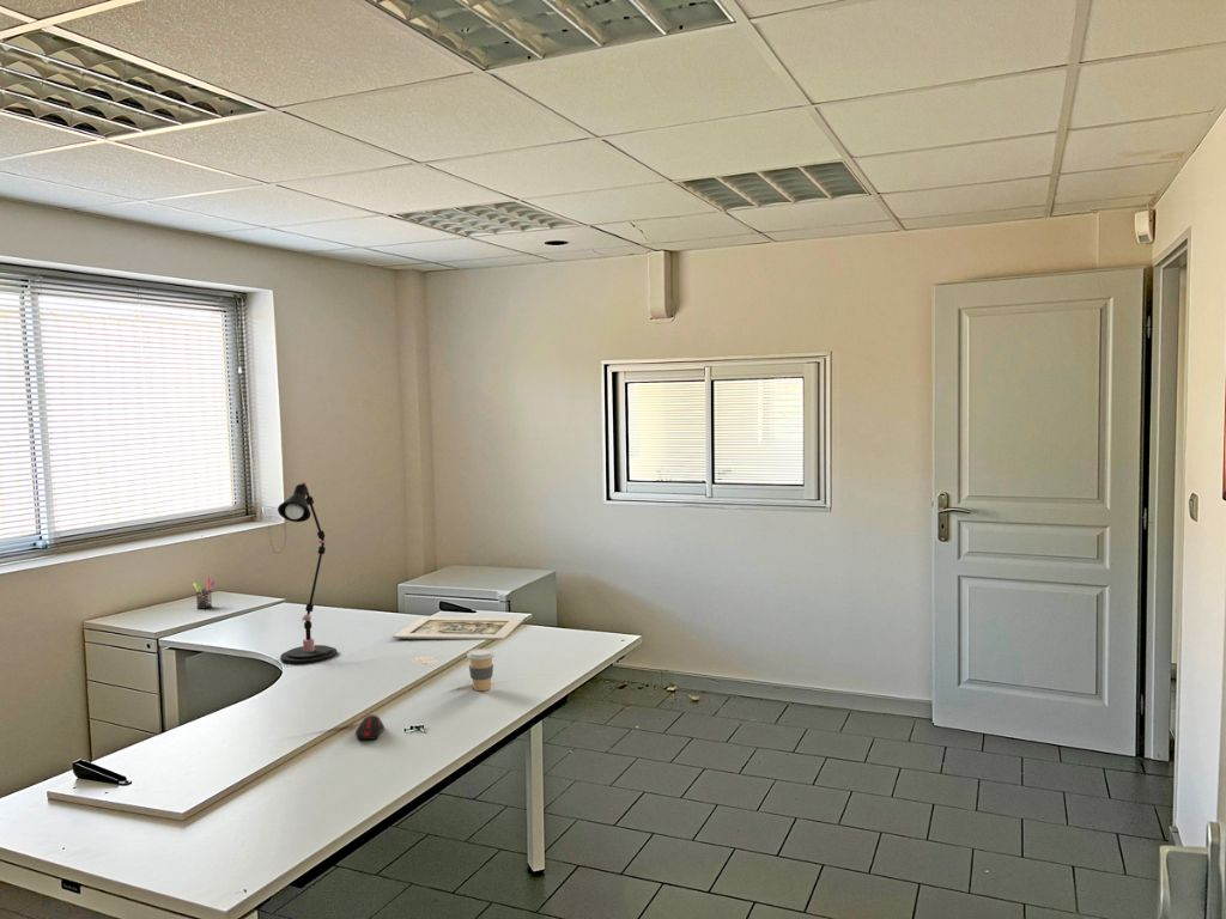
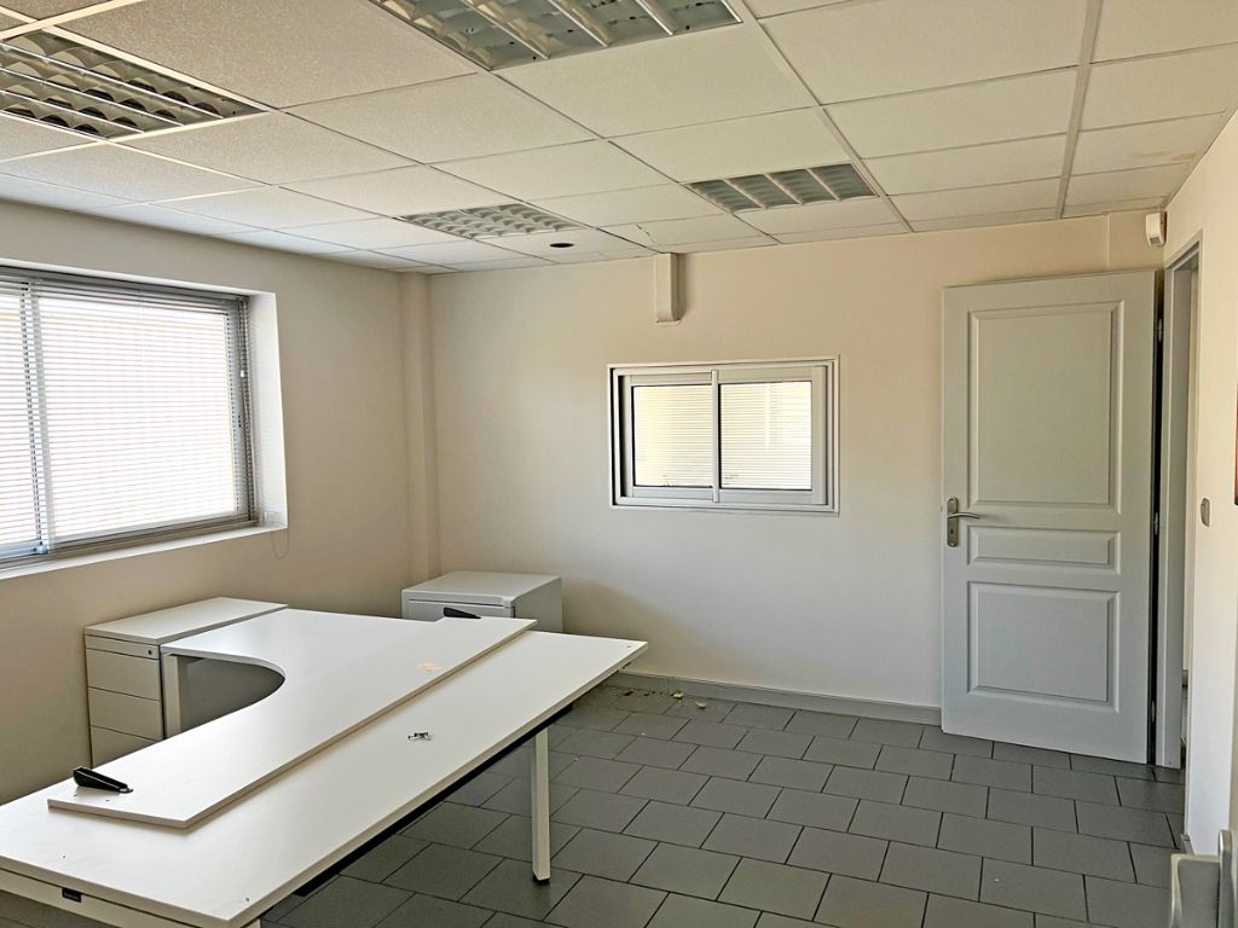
- computer mouse (370, 725)
- pen holder (204, 592)
- picture frame (460, 627)
- coffee cup (481, 669)
- desk lamp (316, 567)
